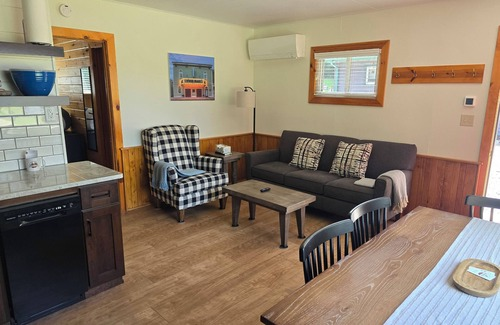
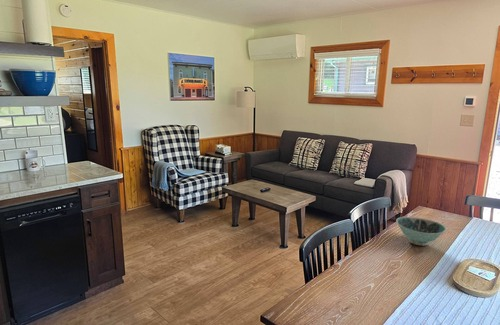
+ bowl (419, 233)
